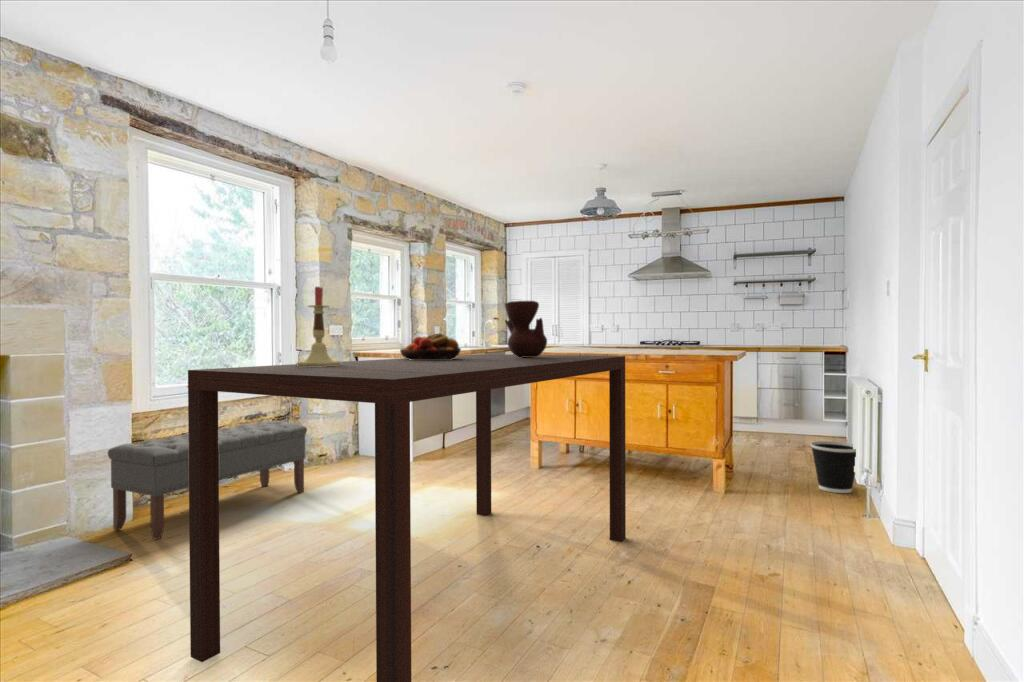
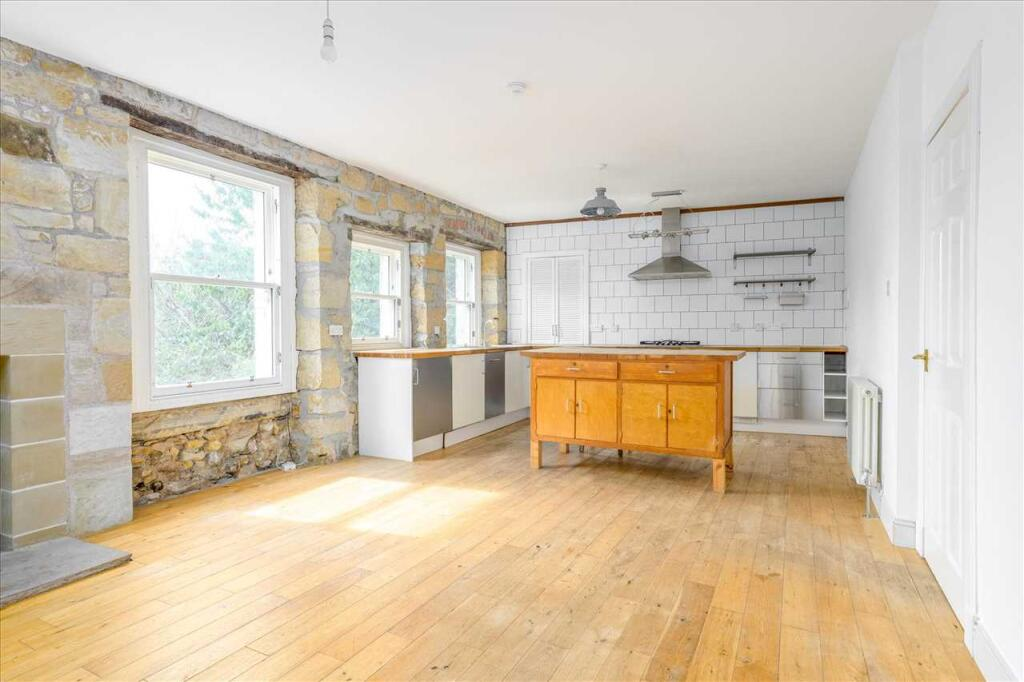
- dining table (476, 473)
- fruit bowl (430, 345)
- bench (219, 470)
- candlestick (318, 325)
- wastebasket (835, 467)
- vase (525, 329)
